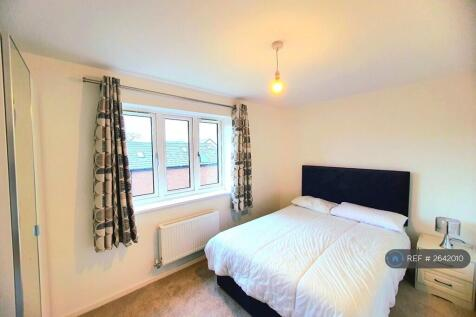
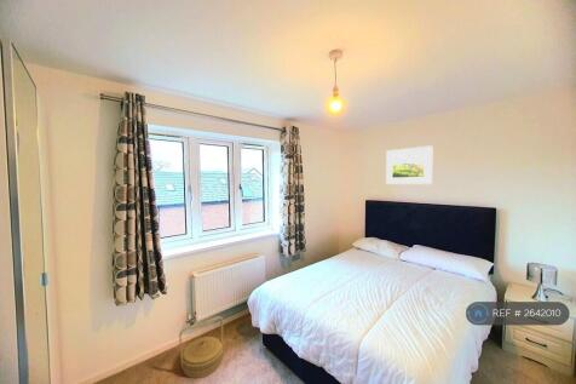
+ basket (202, 343)
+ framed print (407, 166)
